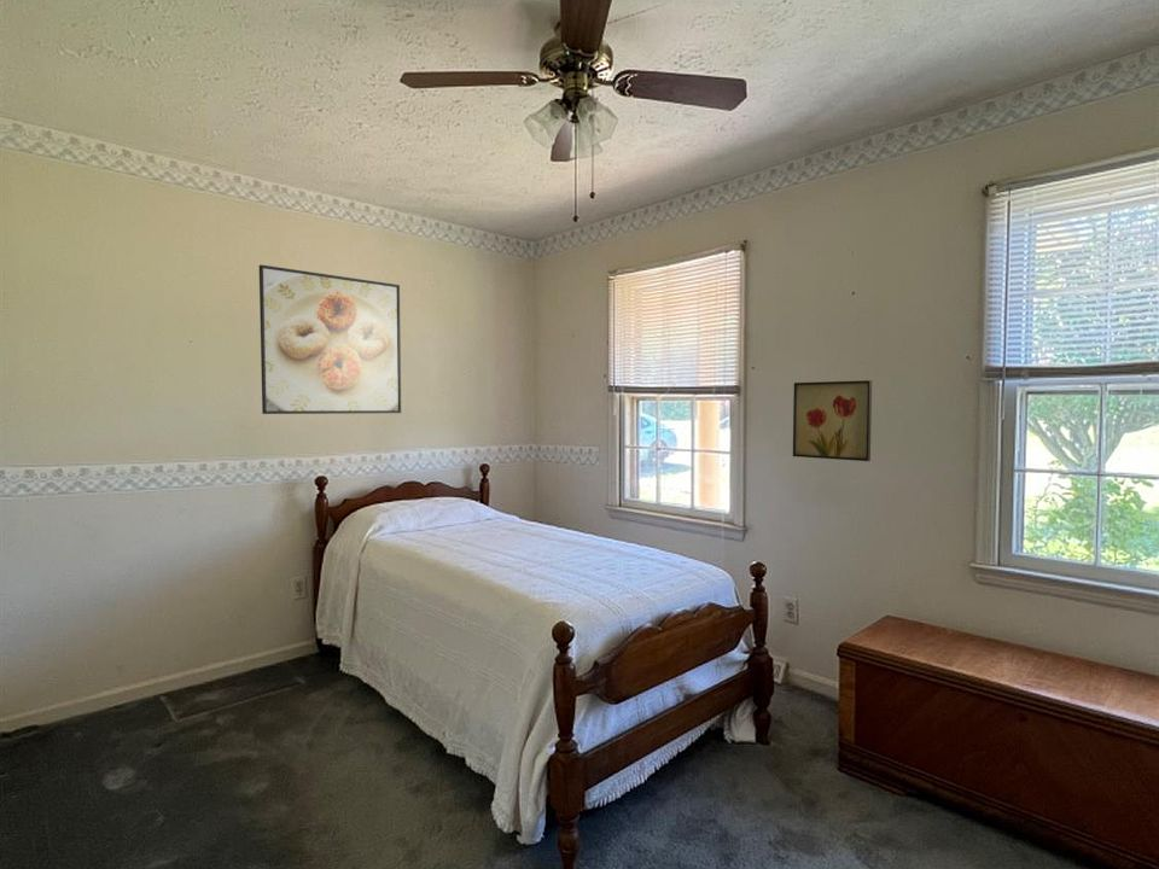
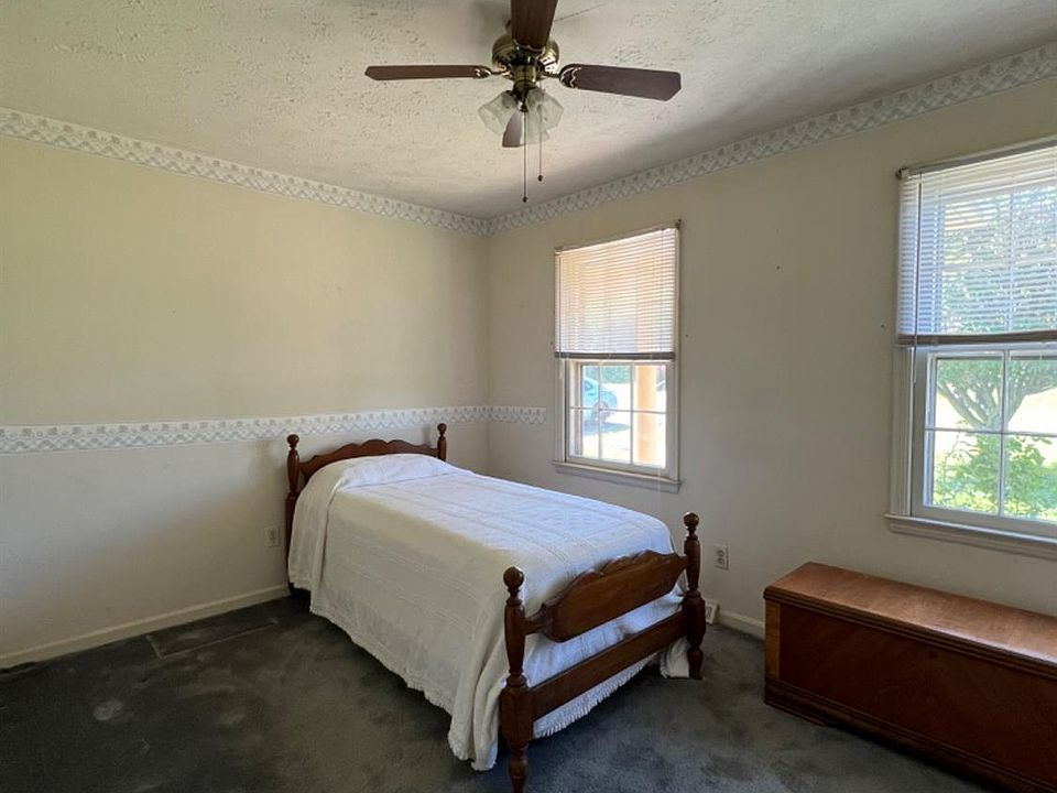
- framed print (336, 344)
- wall art (831, 420)
